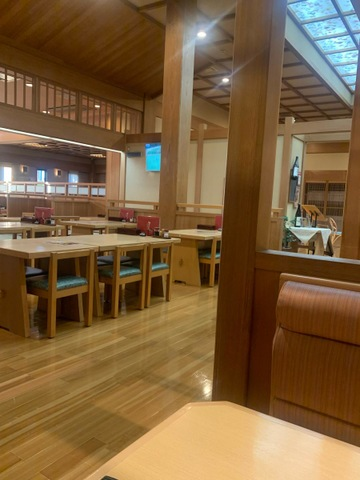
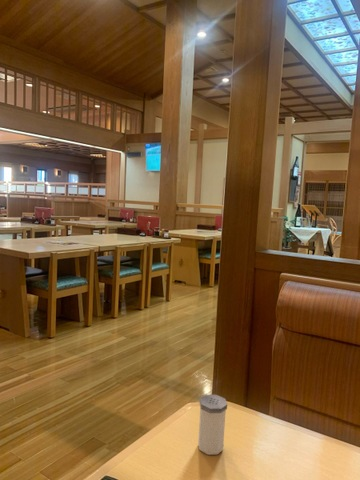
+ salt shaker (211, 424)
